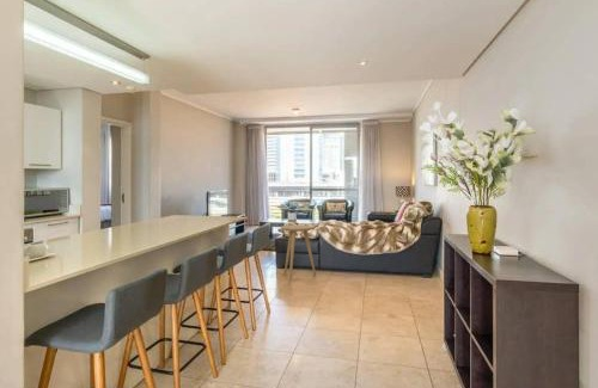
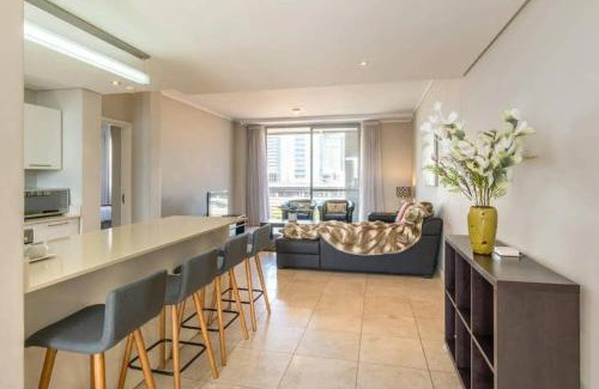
- side table (293, 251)
